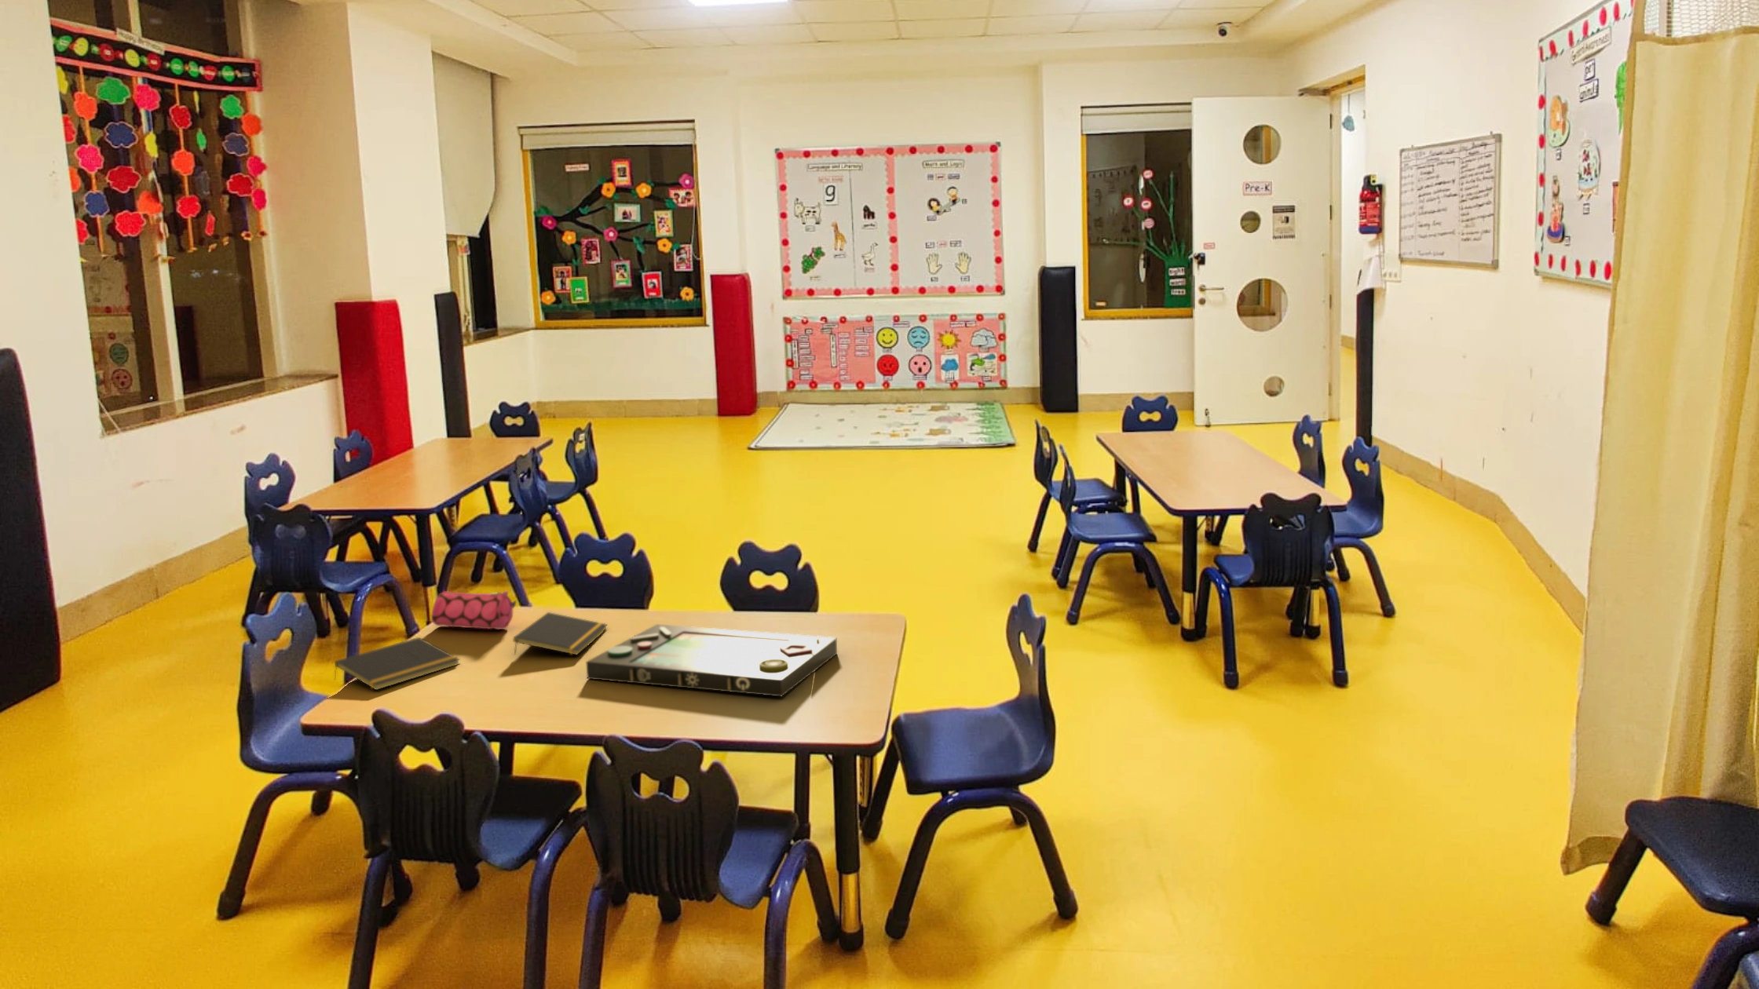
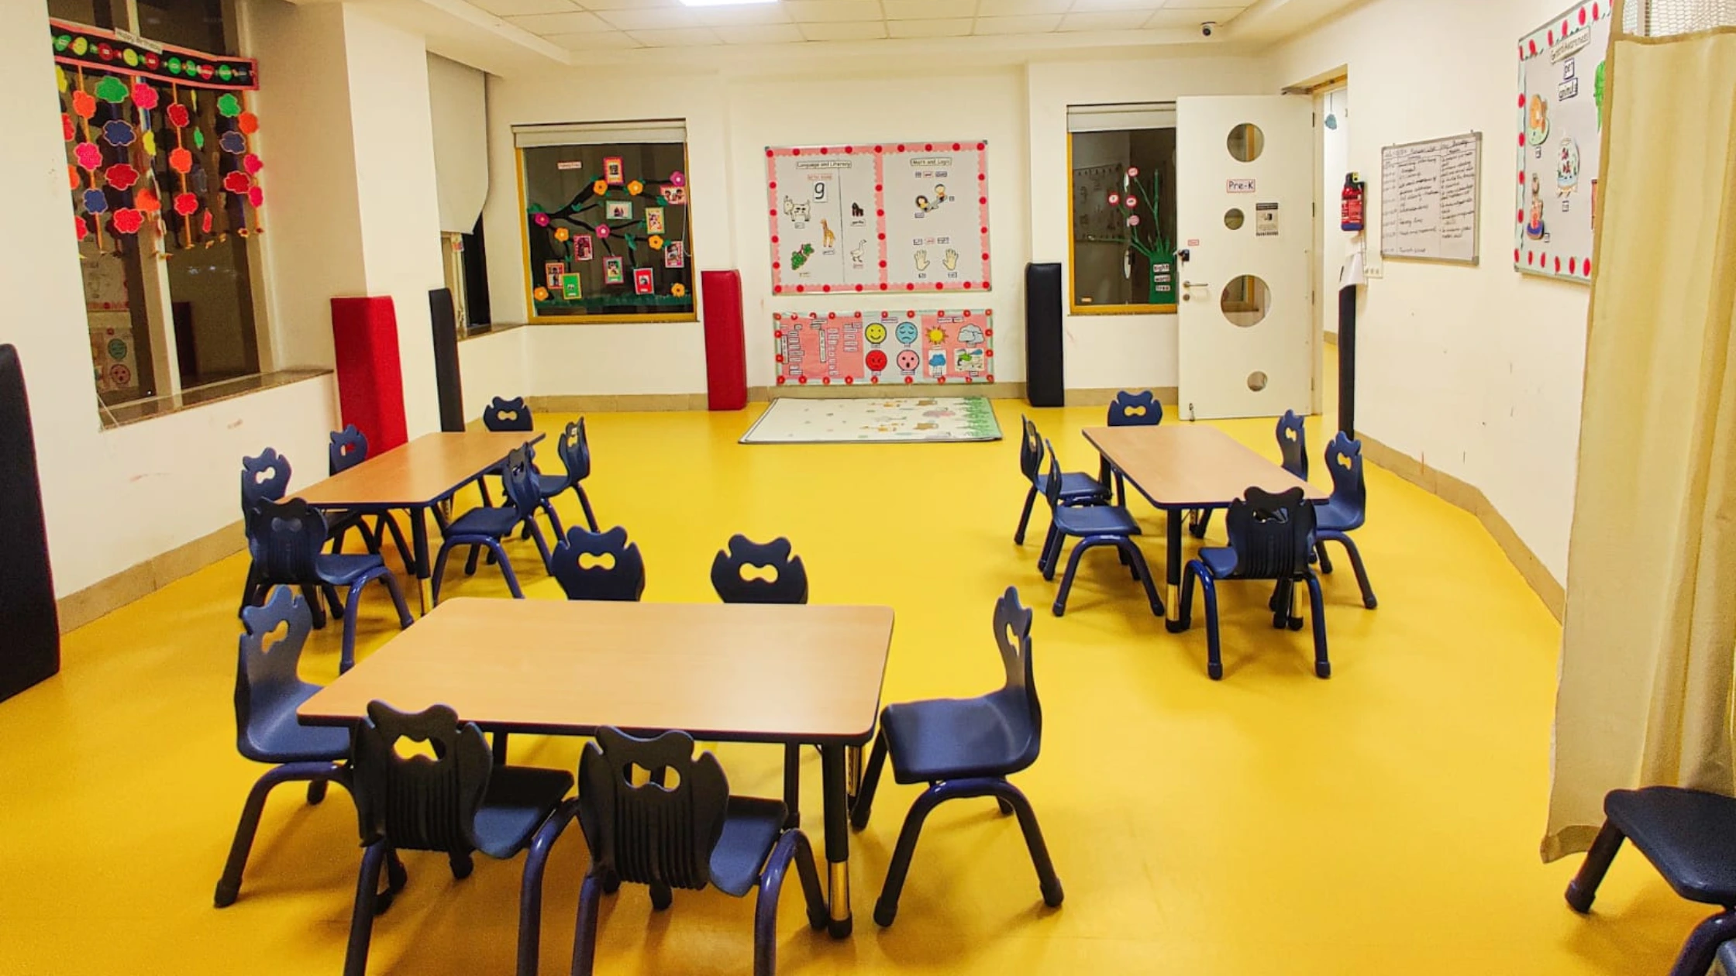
- notepad (562, 633)
- notepad (399, 663)
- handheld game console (713, 656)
- pencil case (472, 609)
